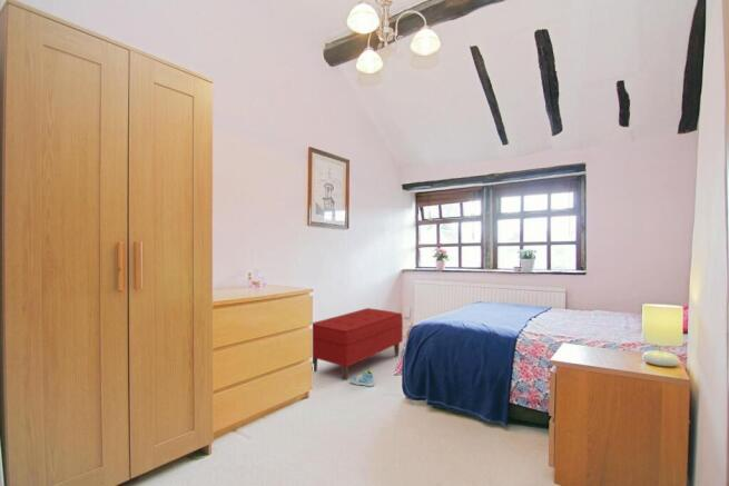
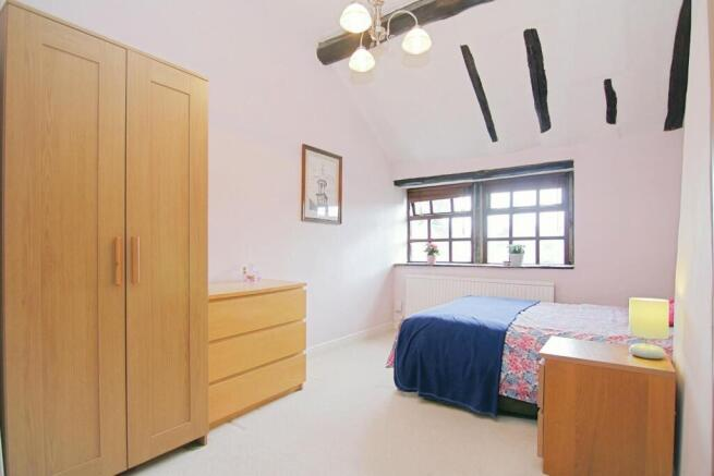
- sneaker (362, 376)
- bench (358, 340)
